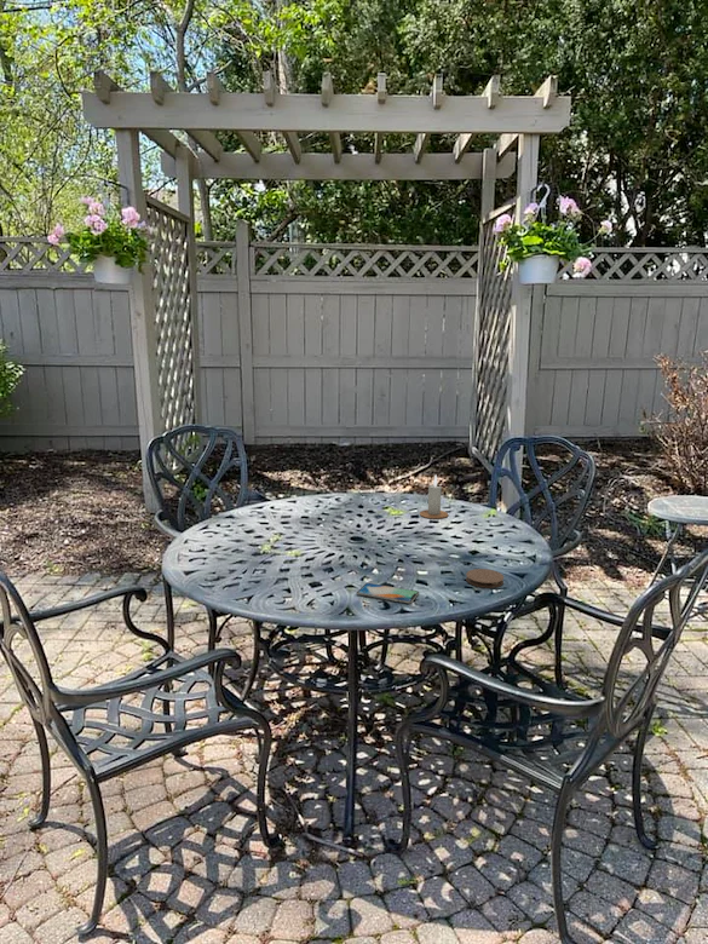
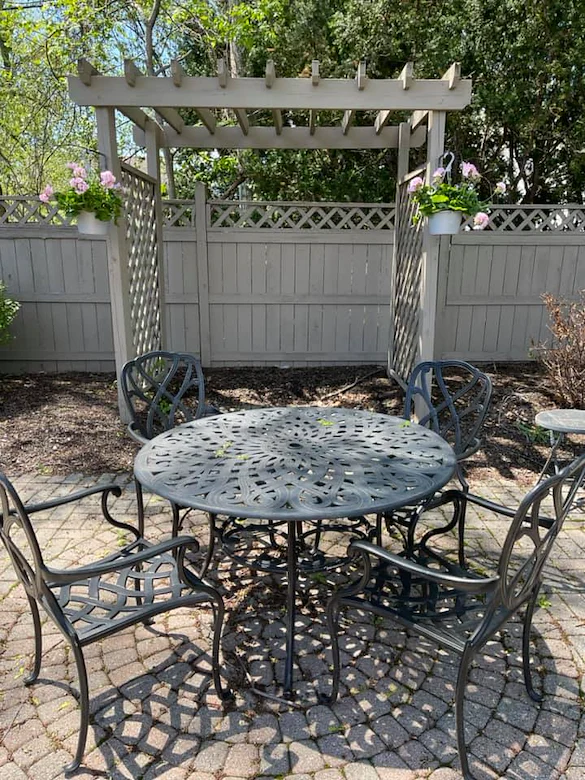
- coaster (484, 577)
- smartphone (387, 592)
- candle (434, 494)
